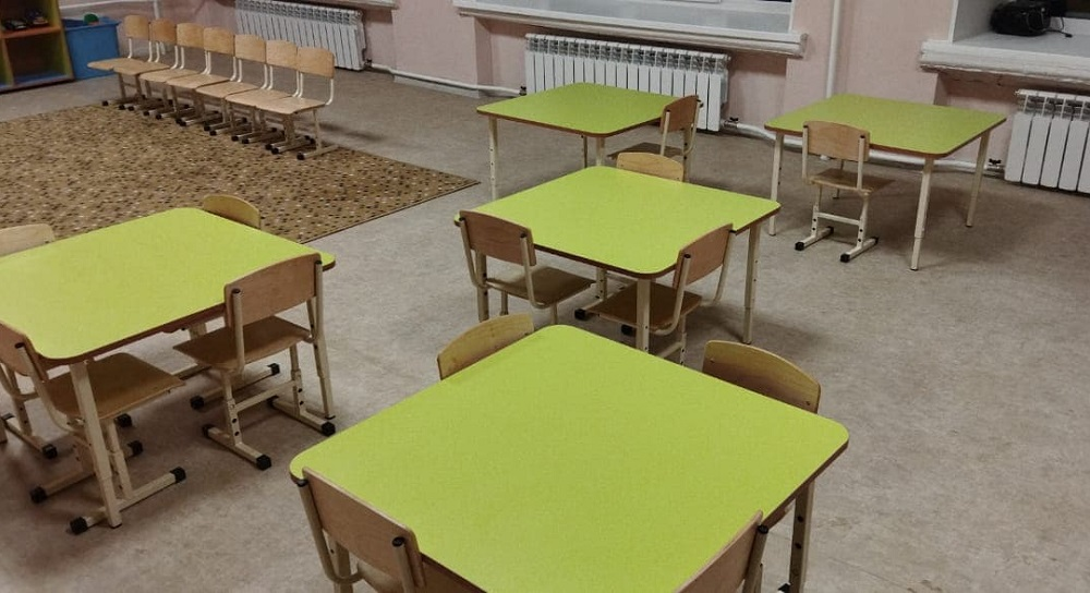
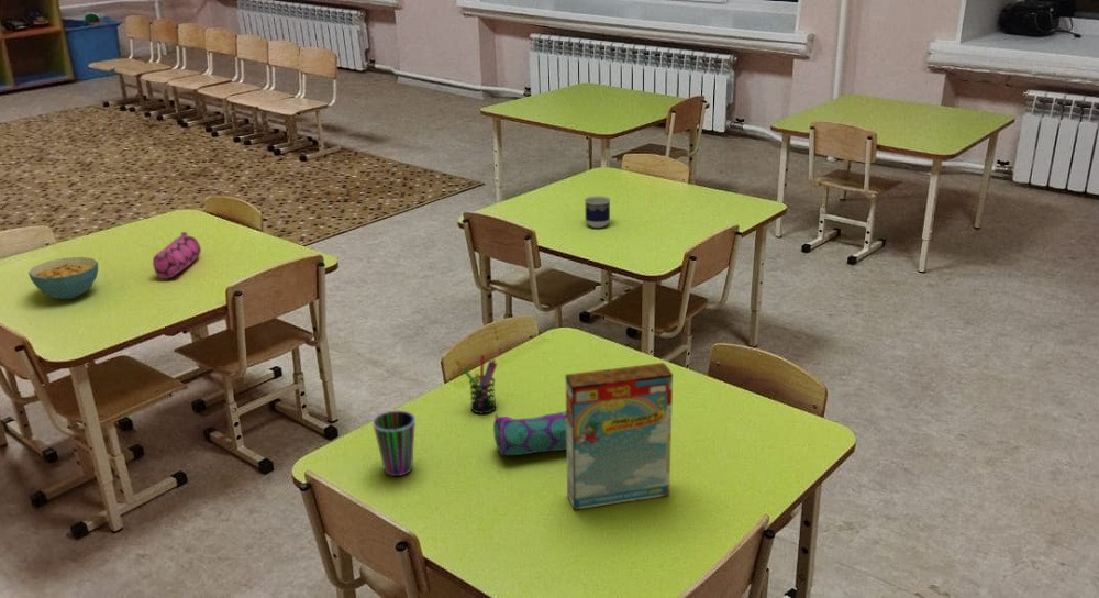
+ cereal bowl (66, 281)
+ cup (597, 211)
+ cup (396, 444)
+ pencil case (176, 254)
+ pencil case (542, 430)
+ cereal box (618, 435)
+ pen holder (479, 384)
